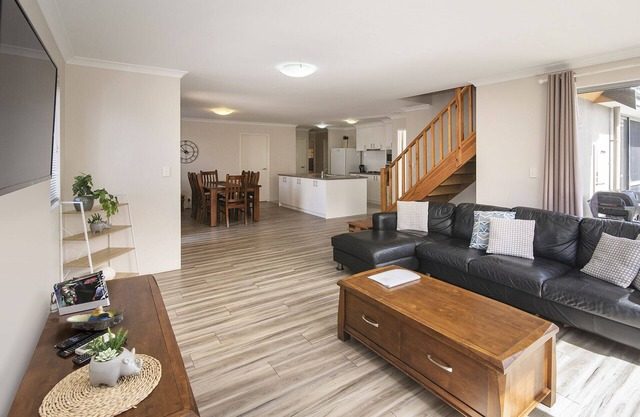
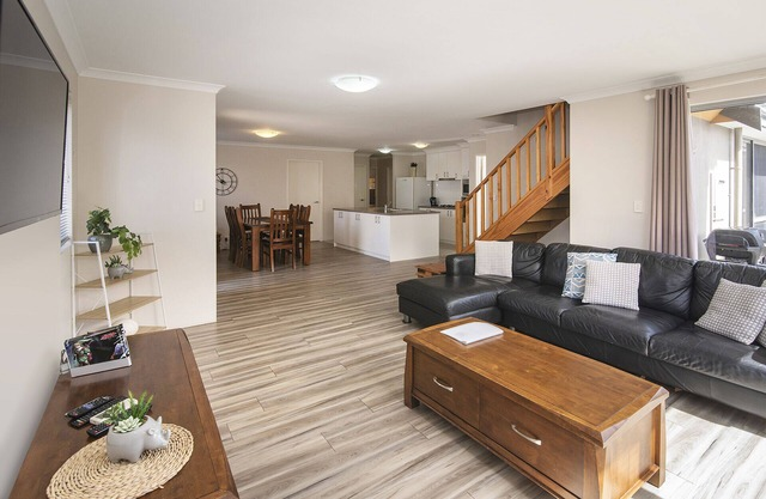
- decorative bowl (104, 314)
